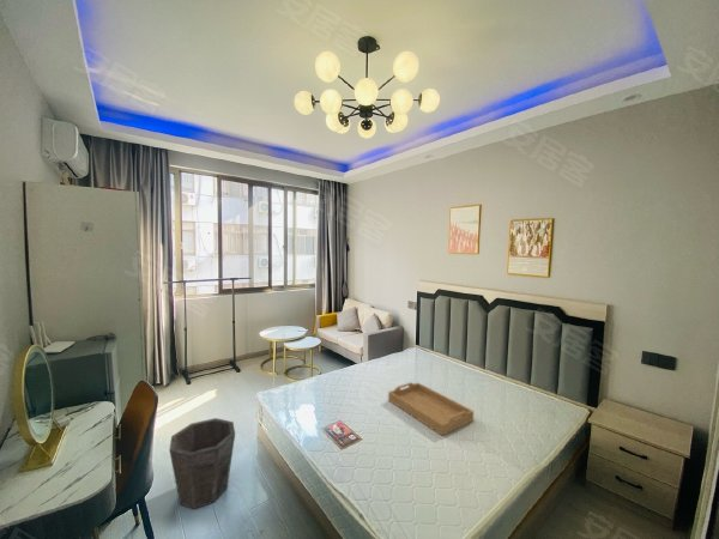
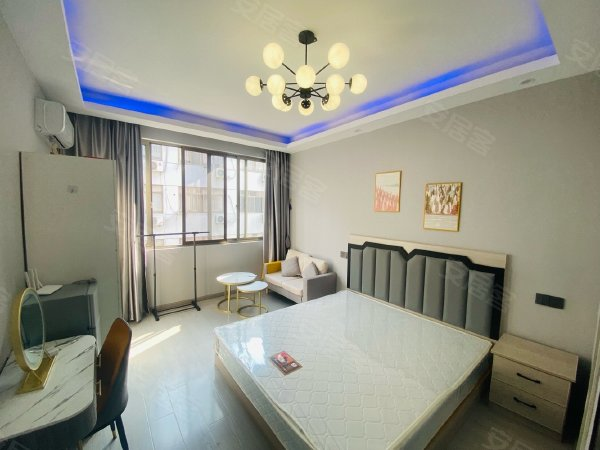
- serving tray (428, 404)
- waste bin (204, 462)
